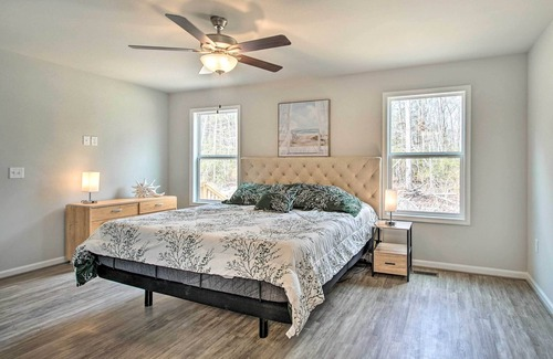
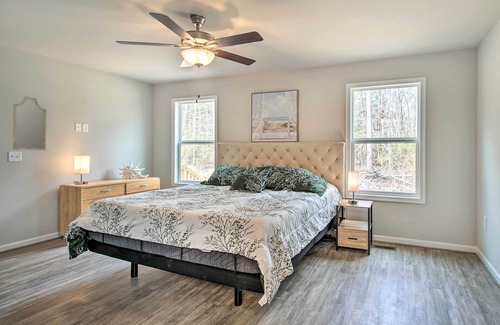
+ home mirror (30, 123)
